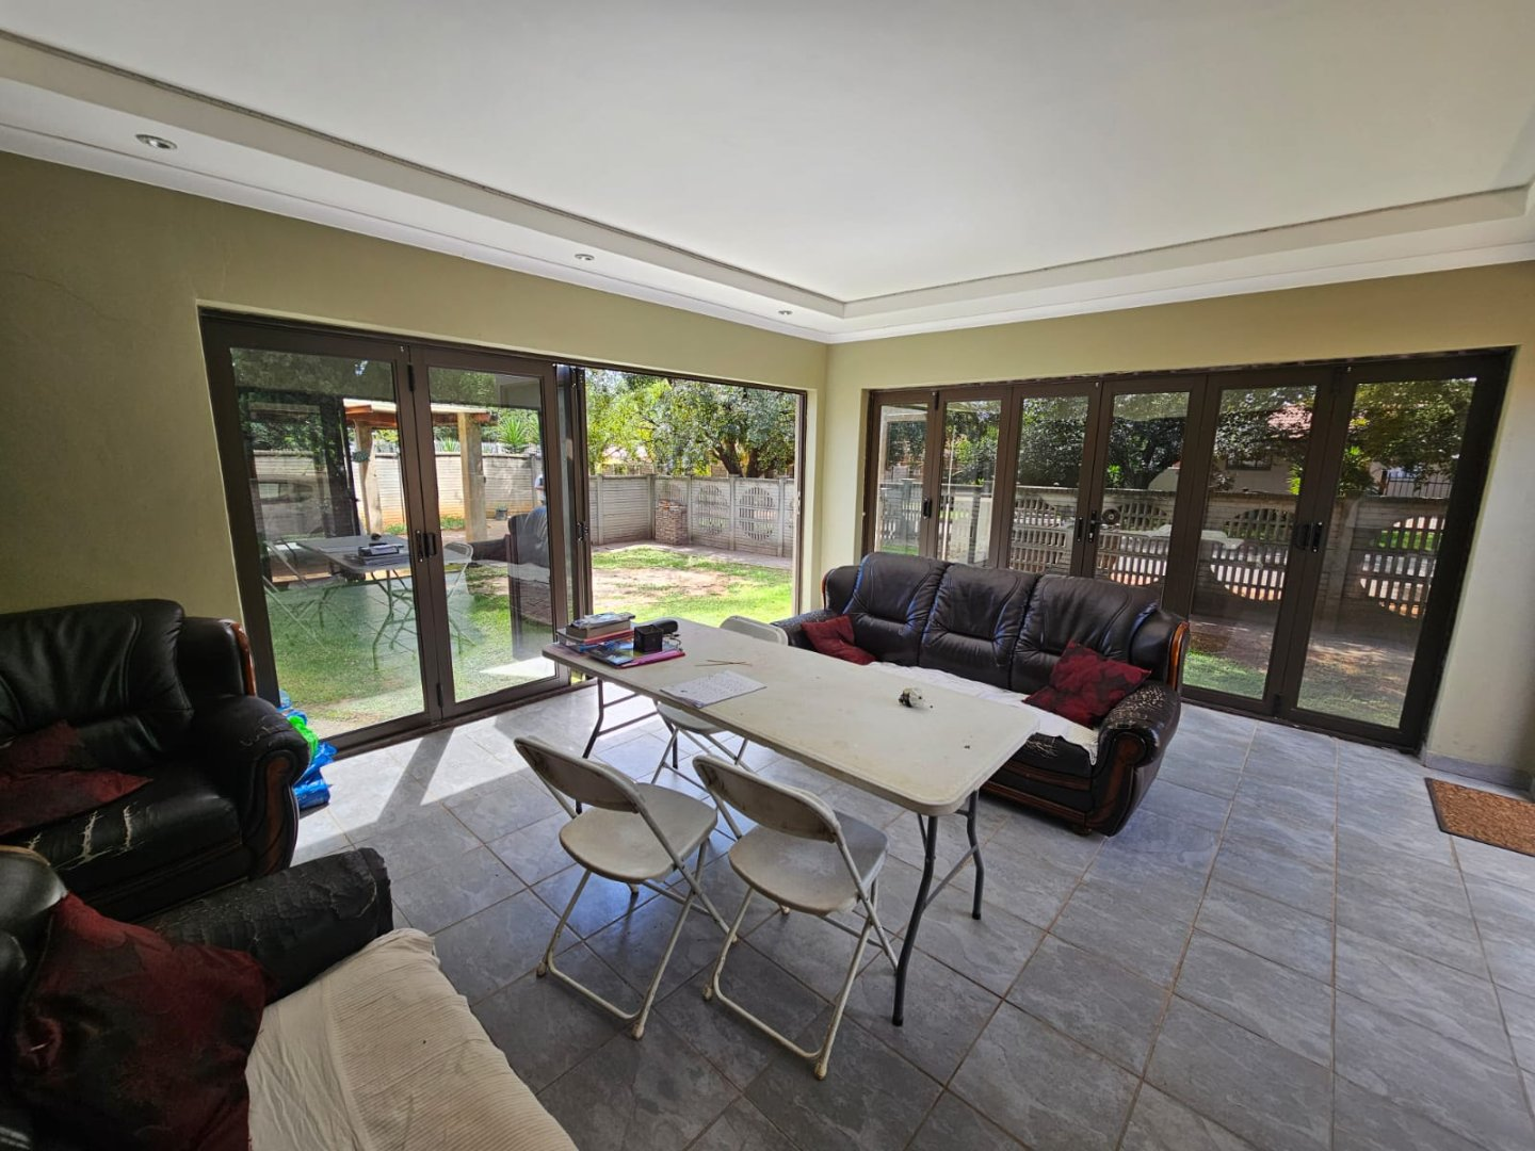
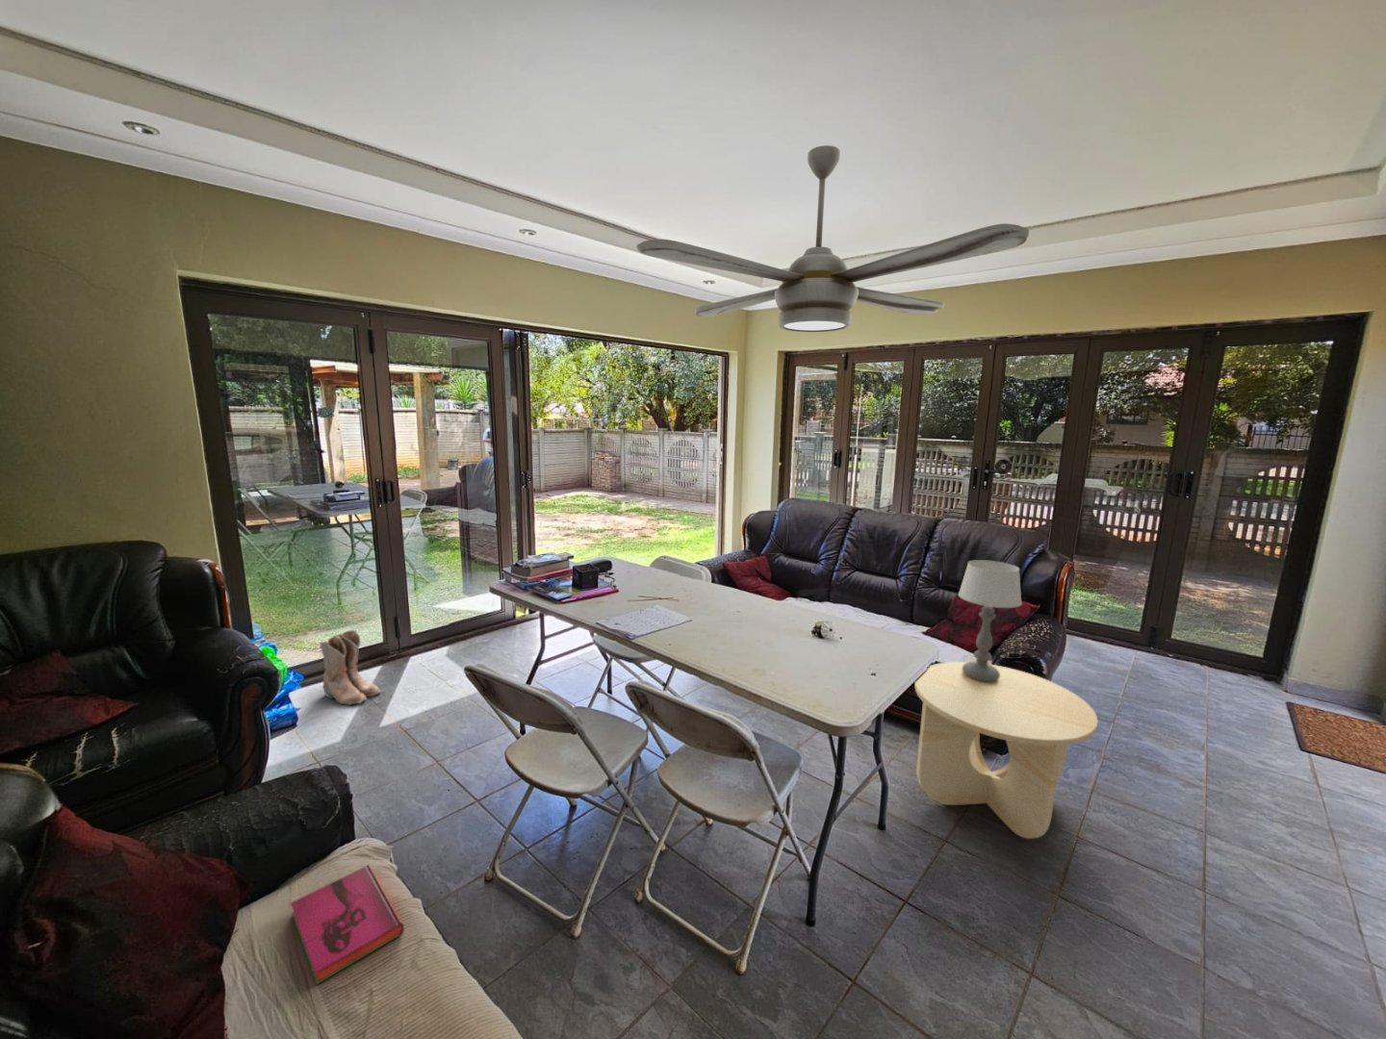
+ hardback book (347, 917)
+ table lamp (987, 621)
+ ceiling fan (819, 241)
+ boots (349, 665)
+ side table (994, 737)
